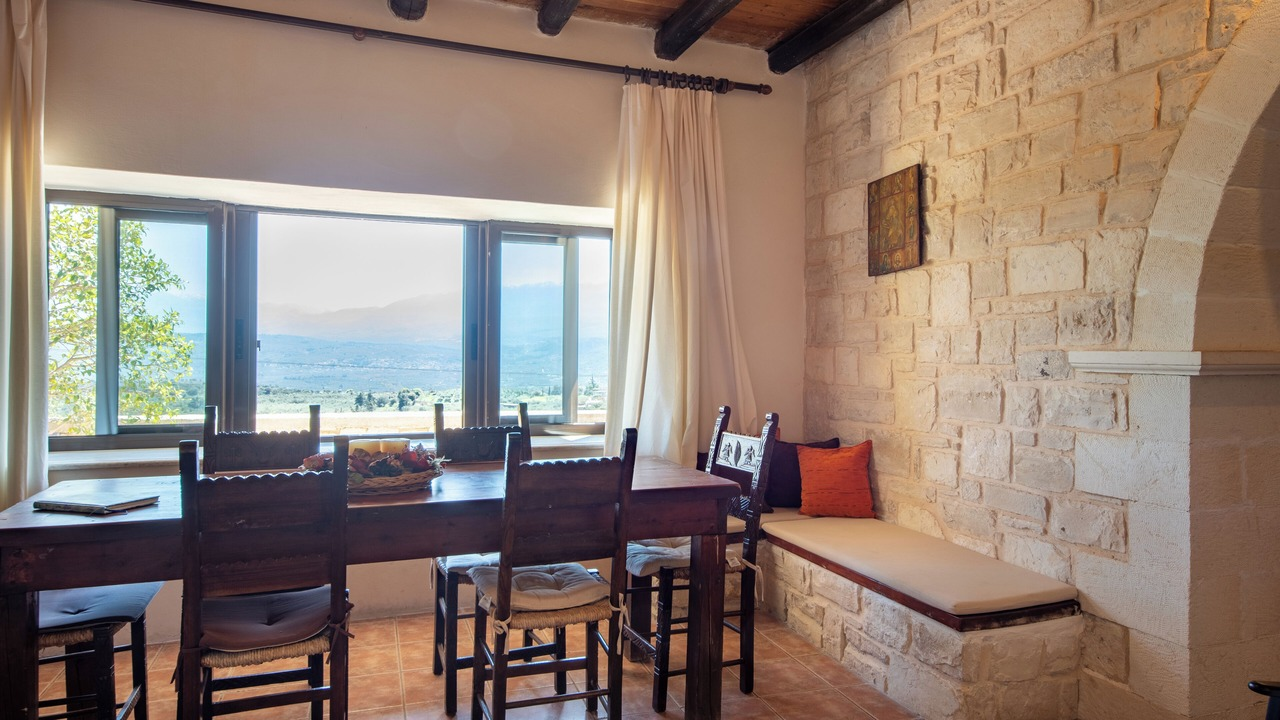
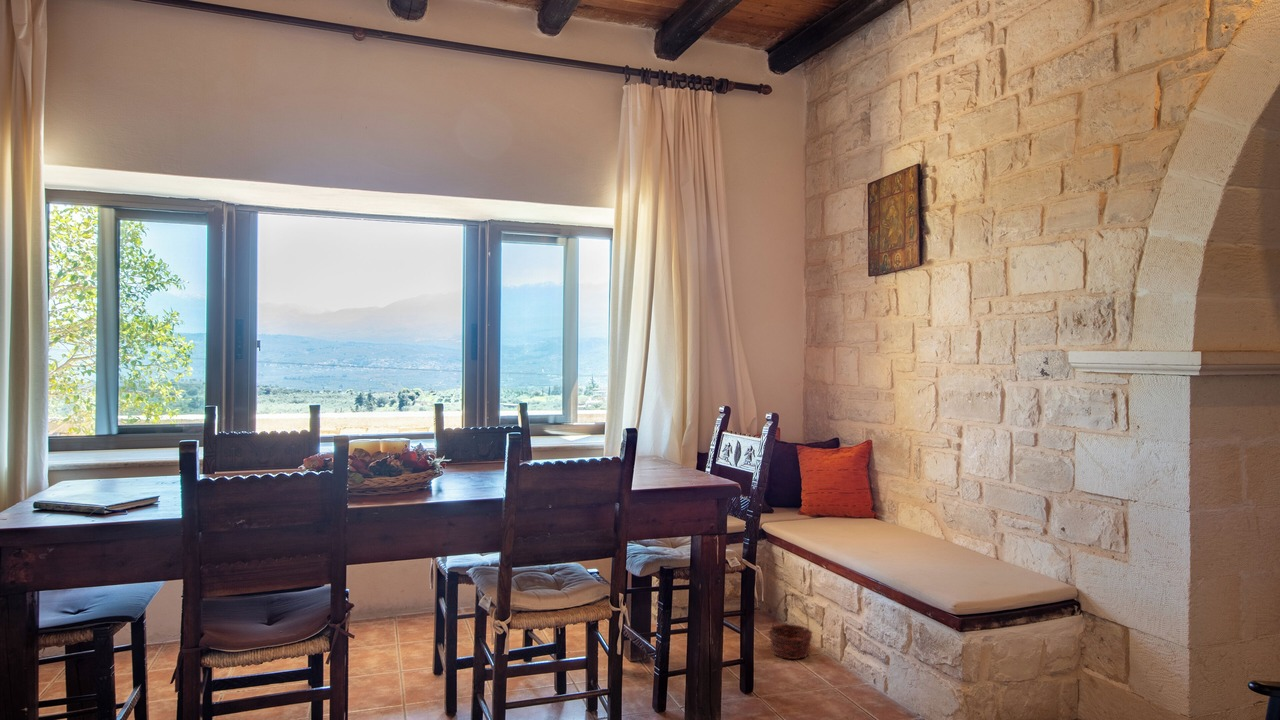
+ basket (789, 624)
